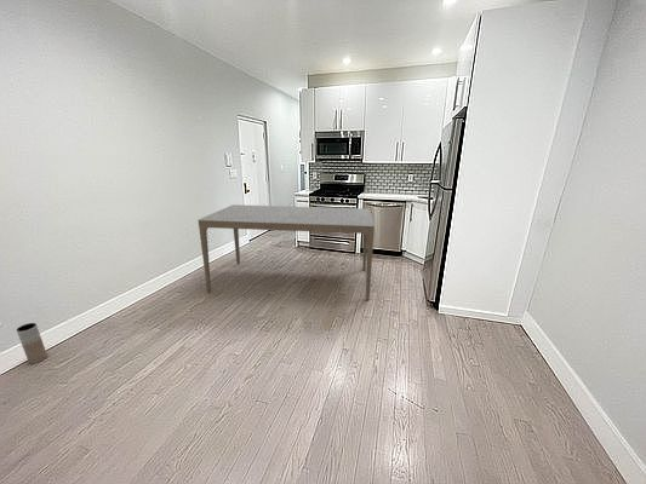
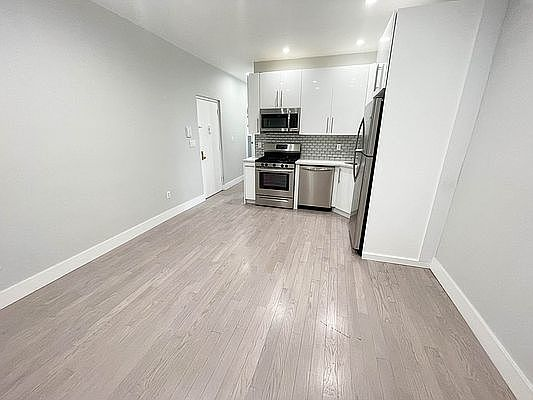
- vase (32, 342)
- dining table (292, 230)
